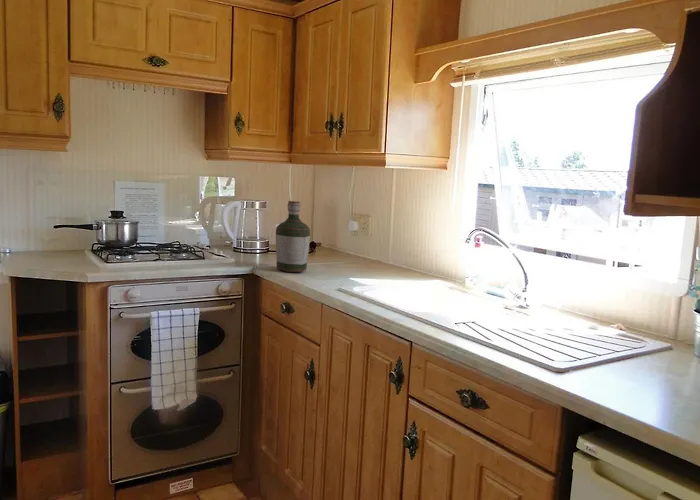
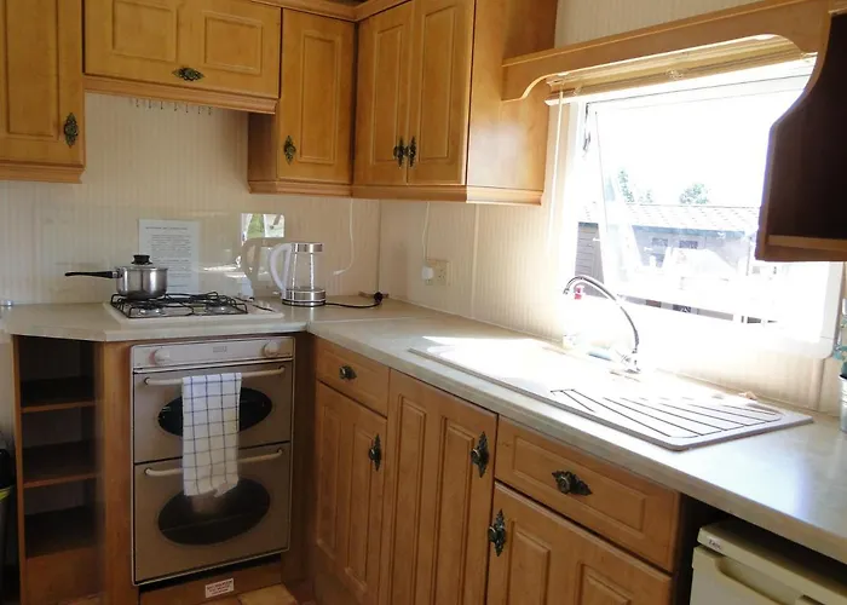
- bottle (292, 236)
